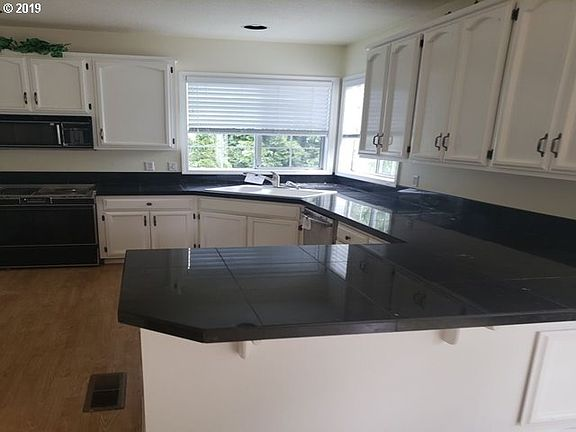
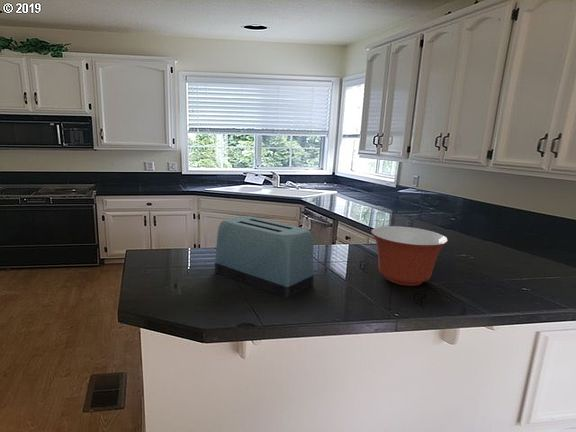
+ toaster (262, 251)
+ mixing bowl (406, 257)
